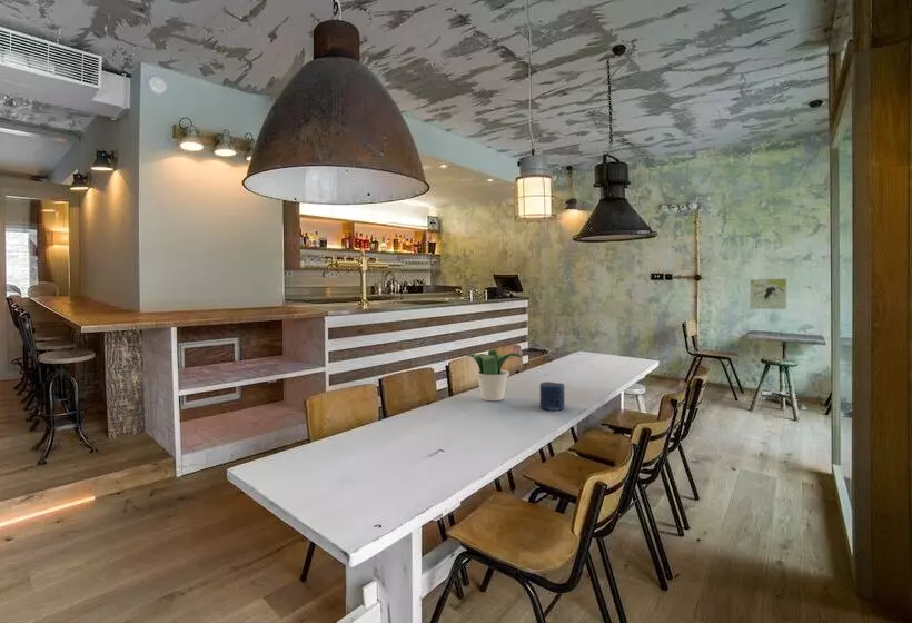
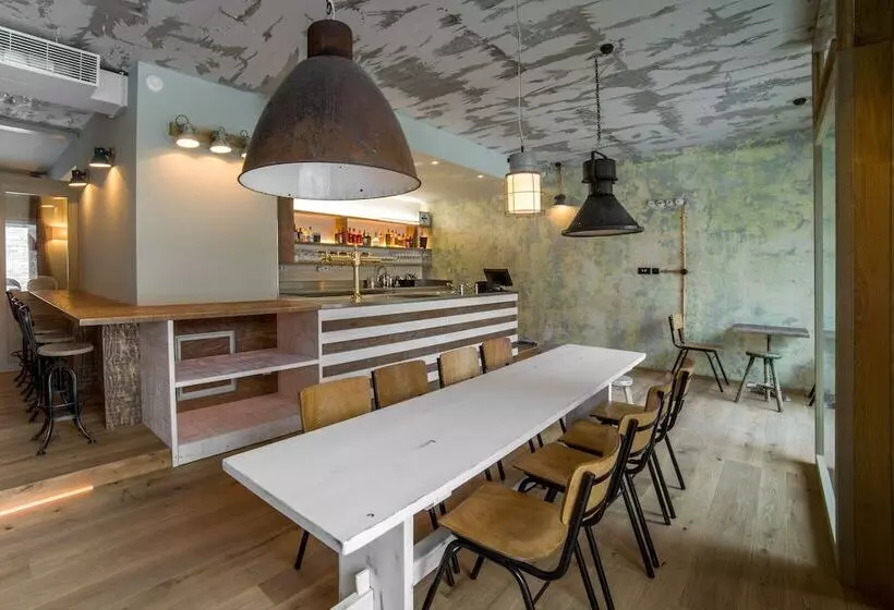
- potted plant (493, 375)
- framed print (767, 294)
- candle (552, 395)
